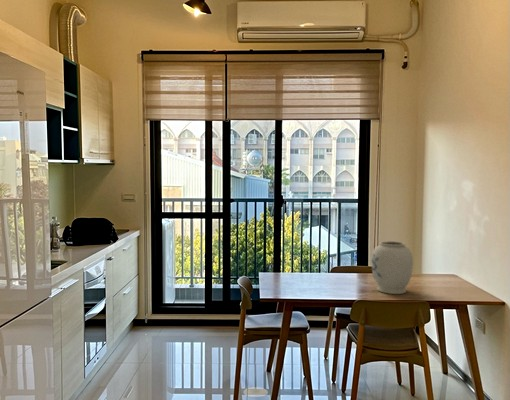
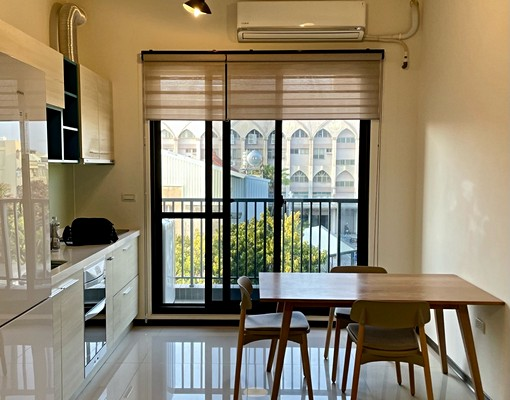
- vase (392, 266)
